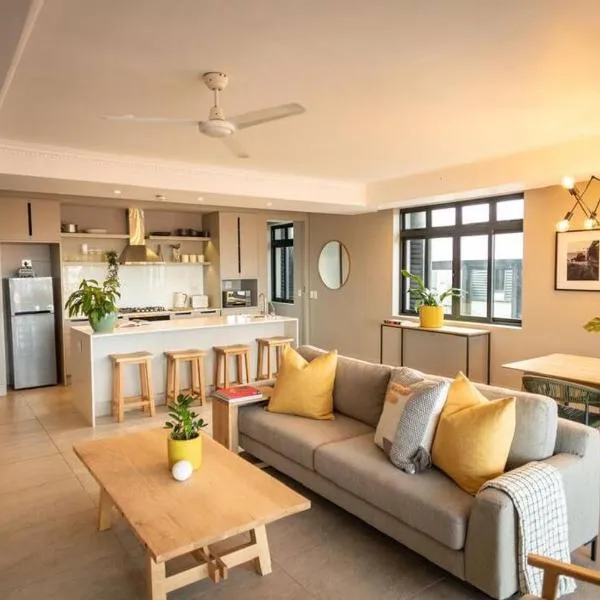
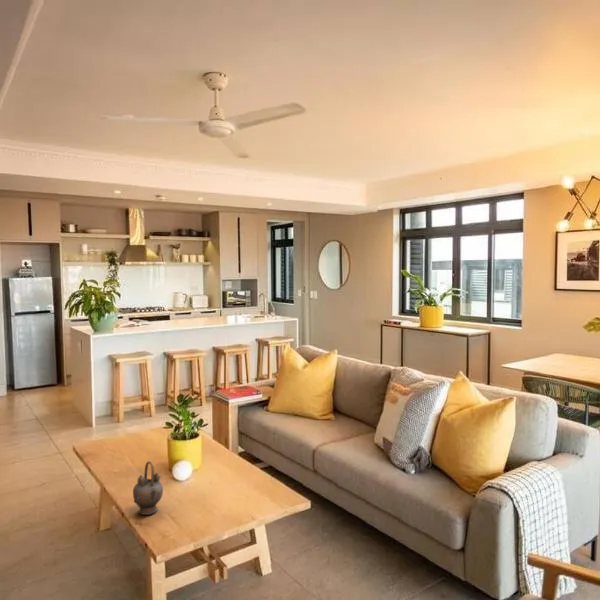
+ teapot (148, 487)
